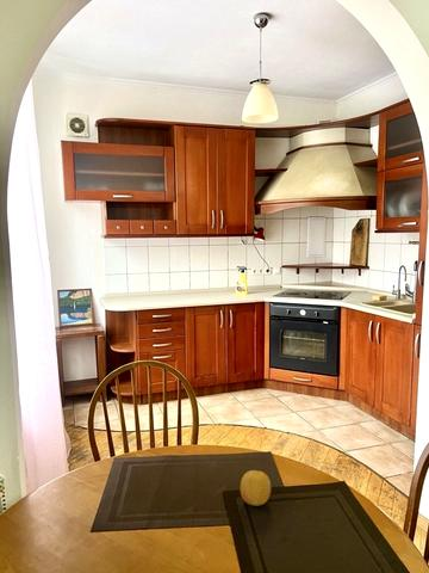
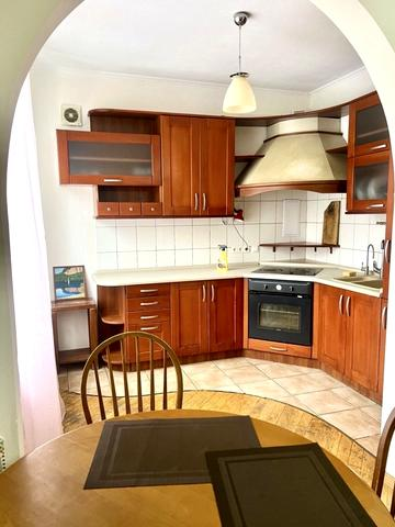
- fruit (255, 487)
